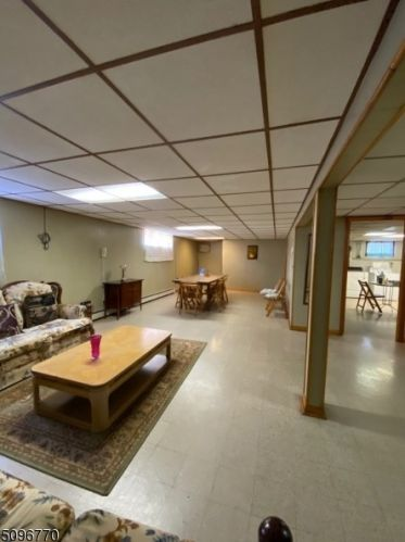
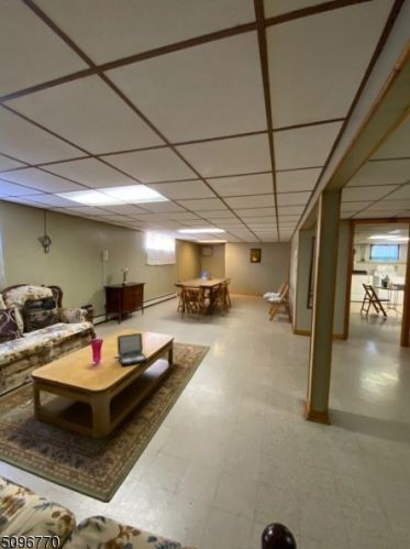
+ laptop (131, 348)
